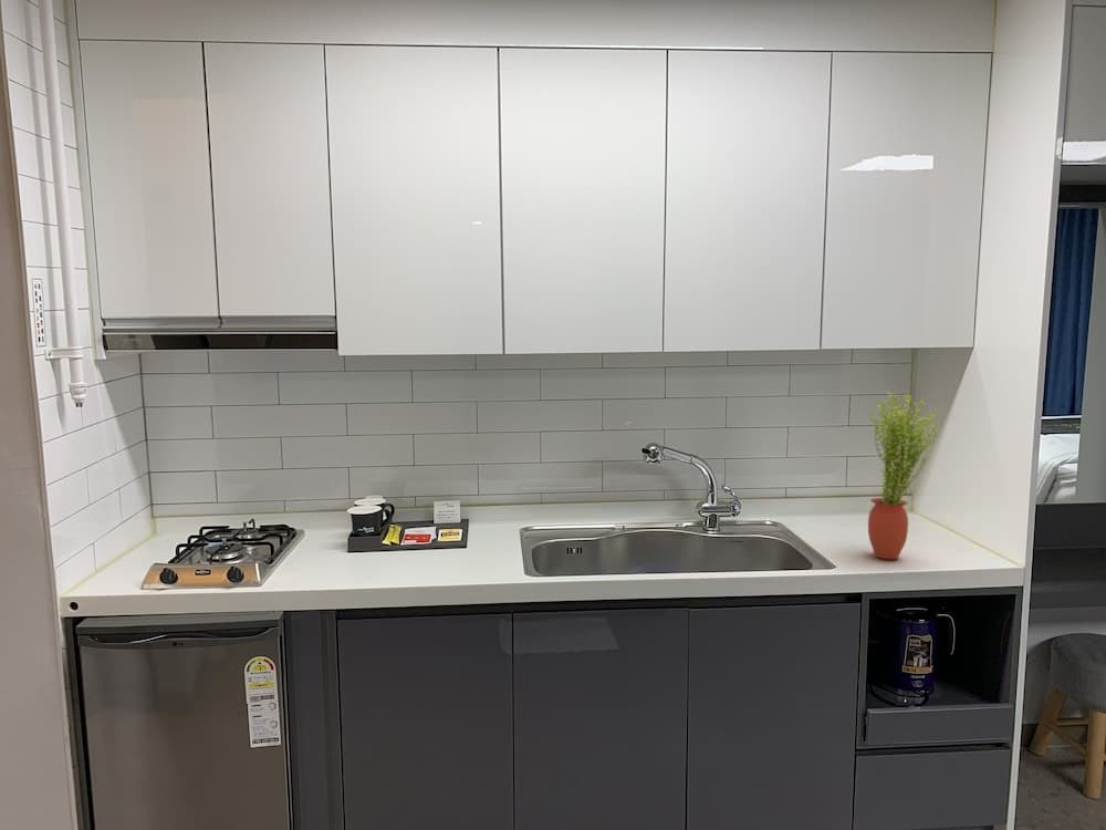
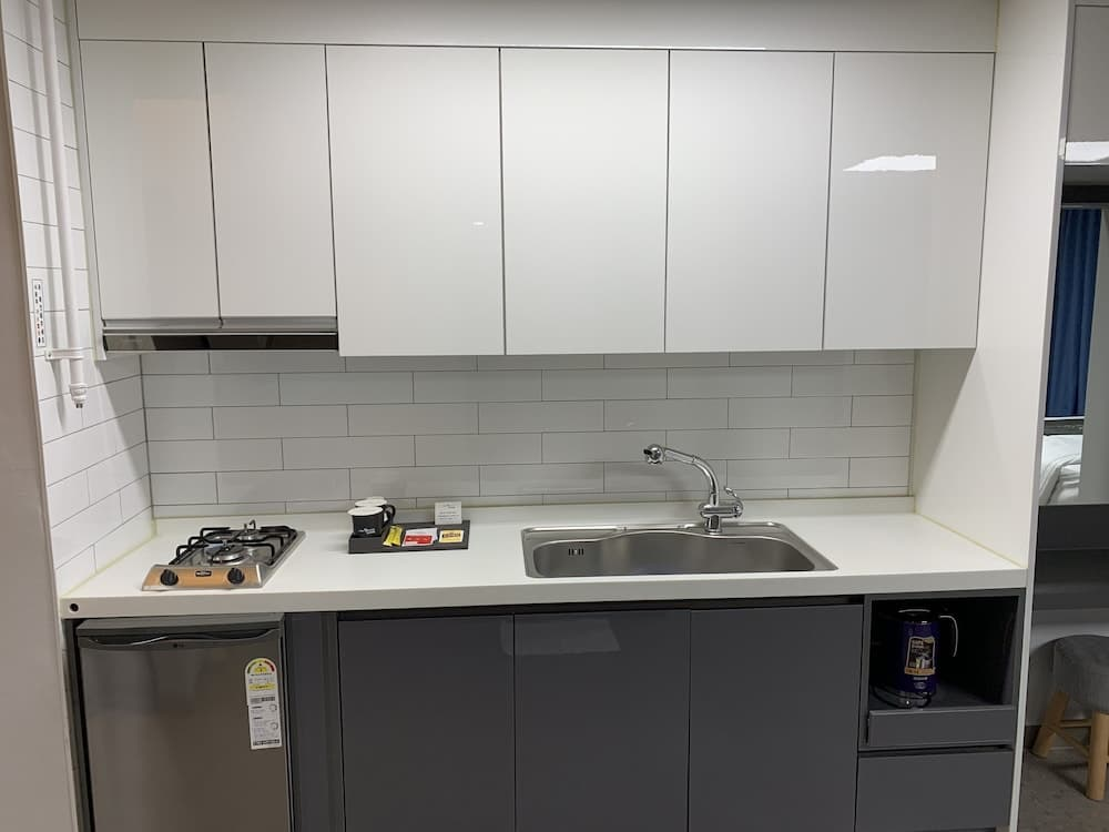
- potted plant (902, 475)
